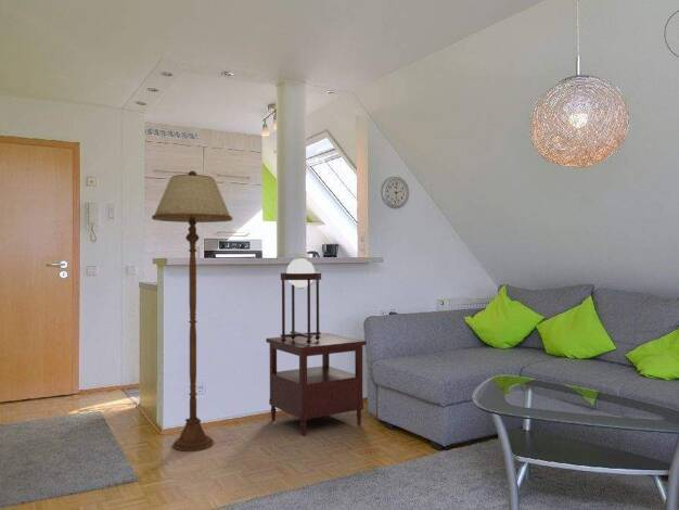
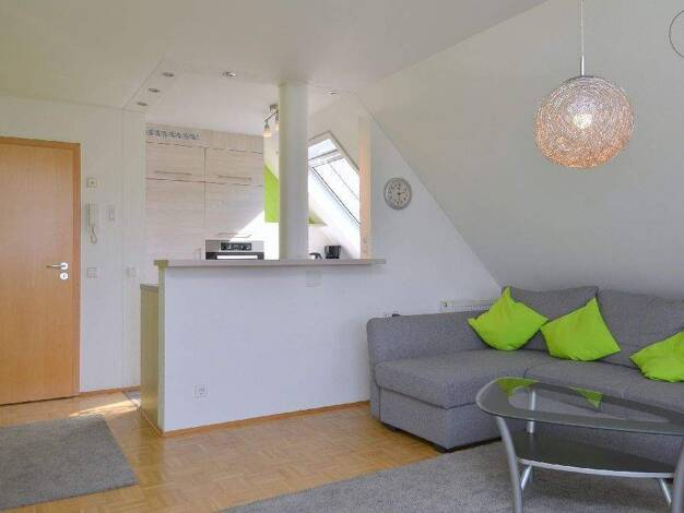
- table lamp (294, 298)
- side table (315, 381)
- floor lamp (193, 307)
